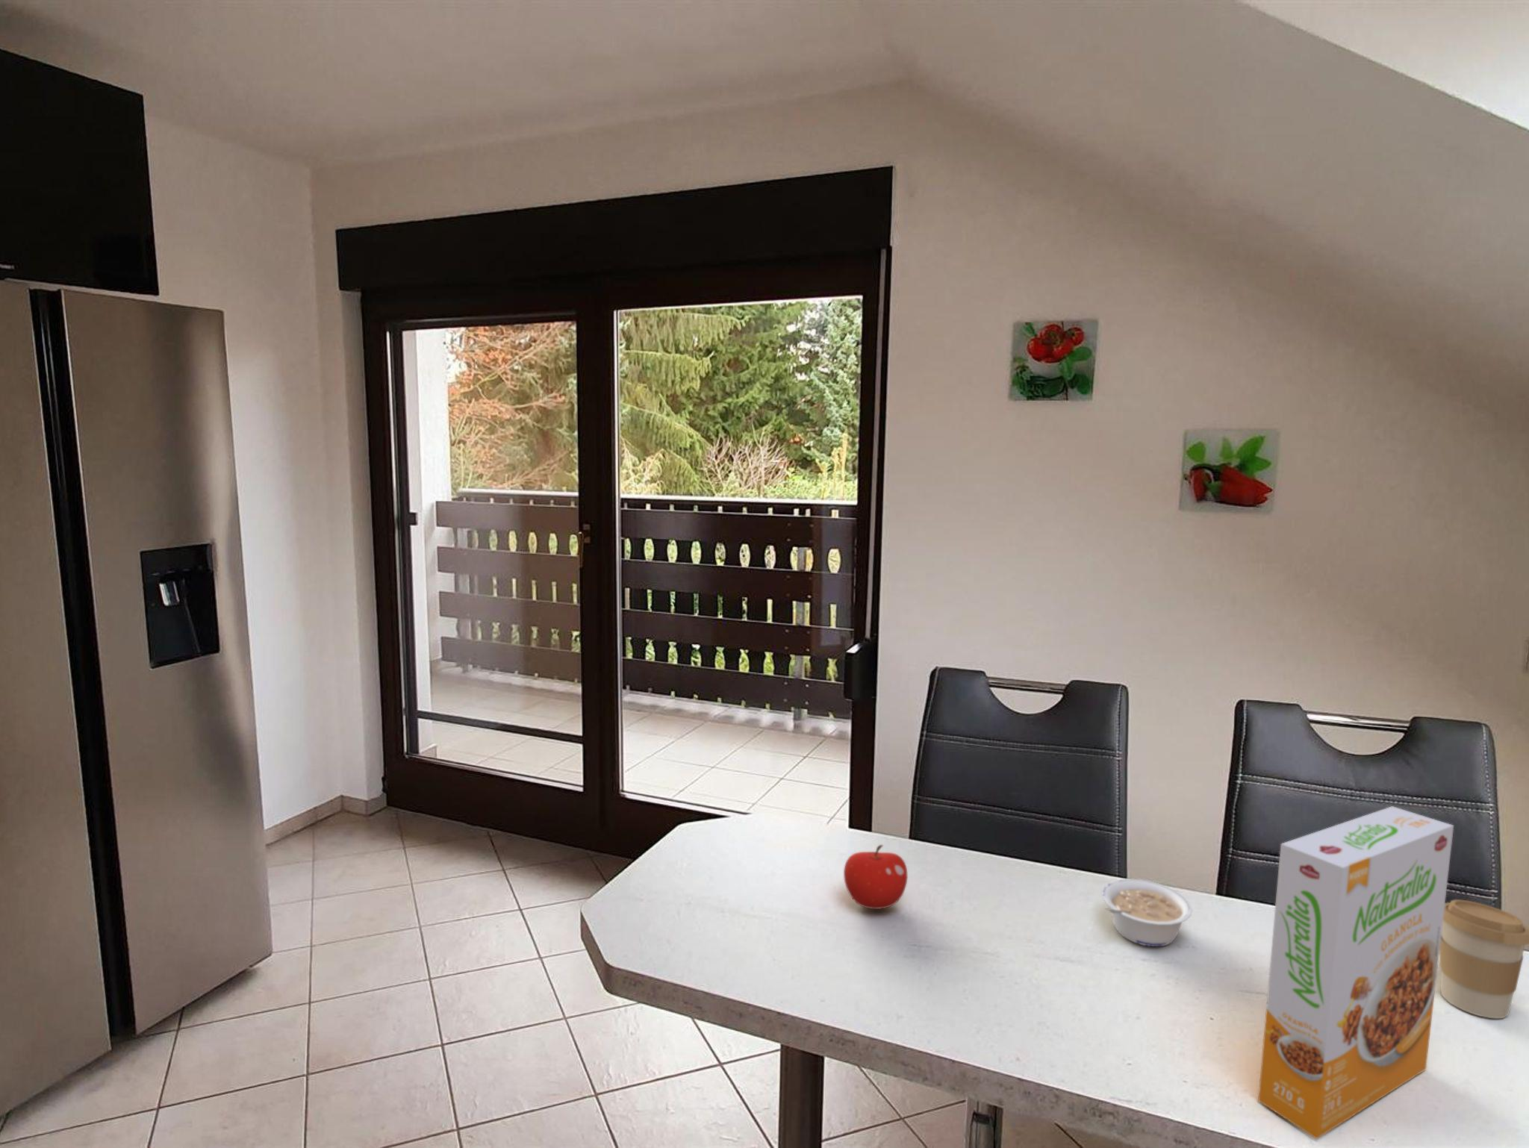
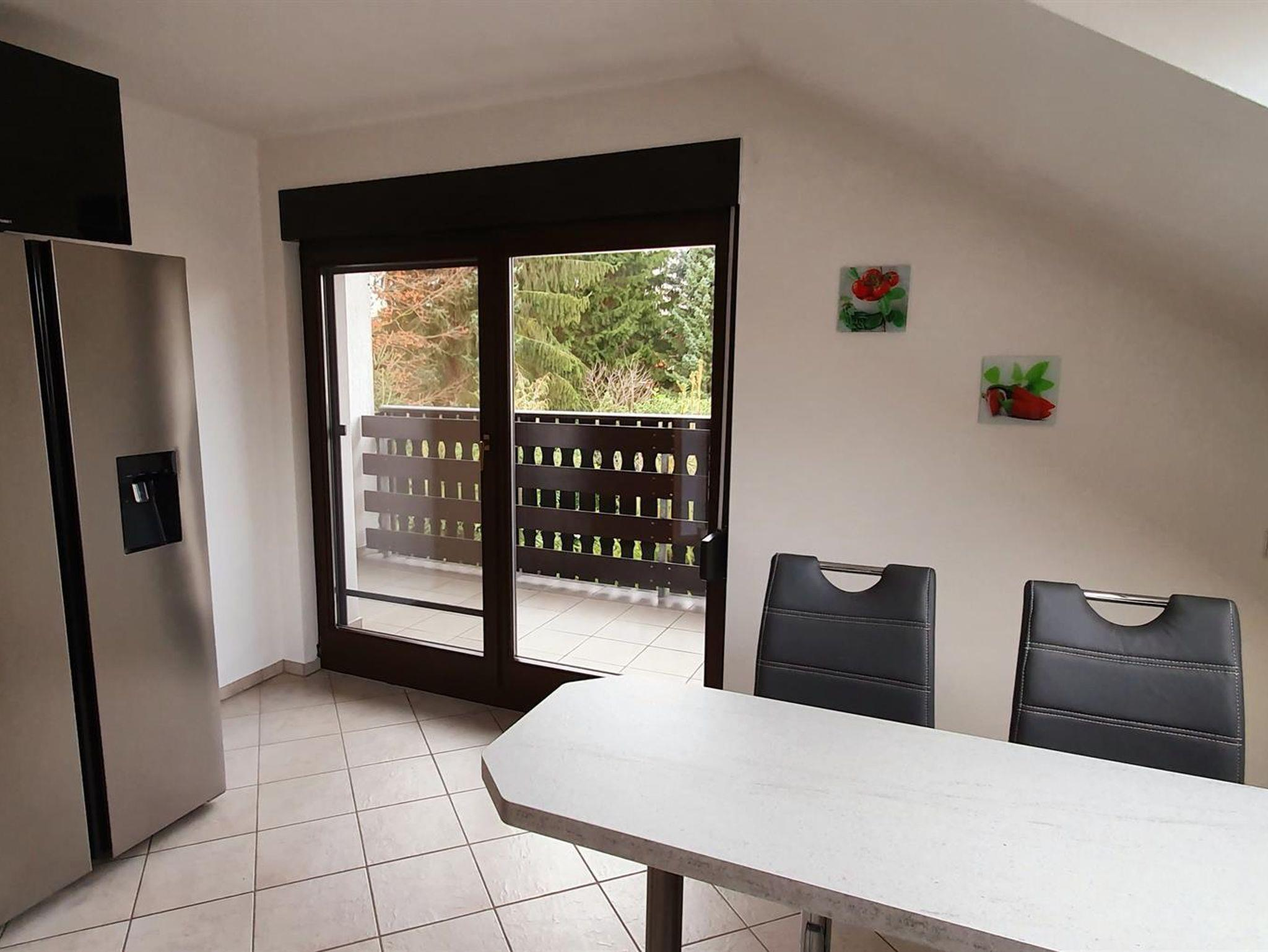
- fruit (875, 874)
- legume (1146, 914)
- cereal box (1357, 961)
- coffee cup (1480, 955)
